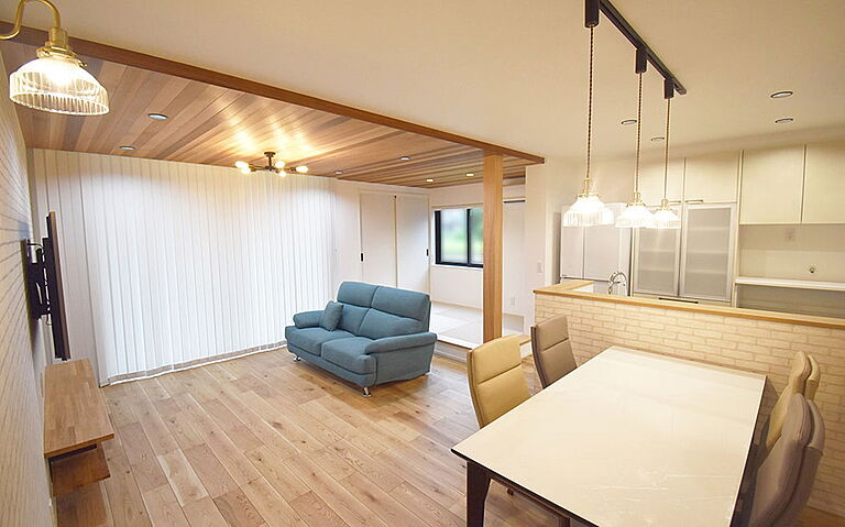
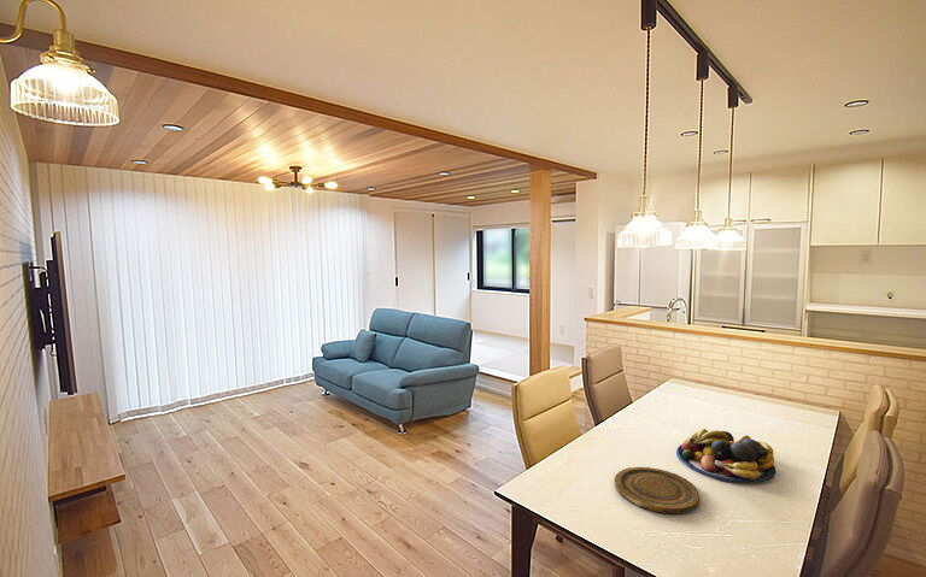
+ fruit bowl (722, 446)
+ plate (655, 488)
